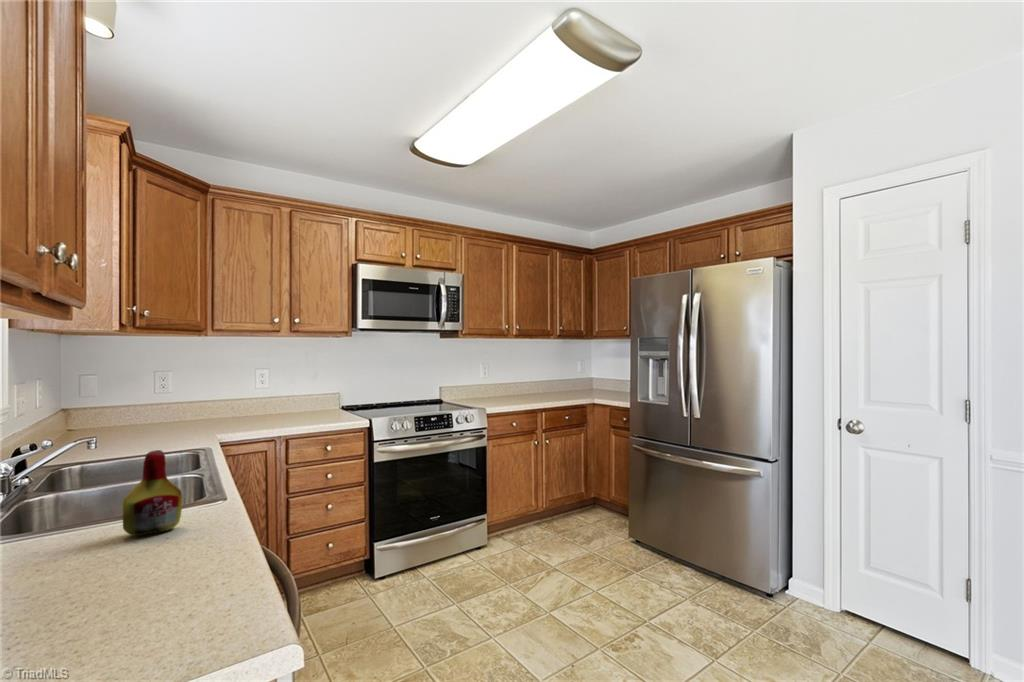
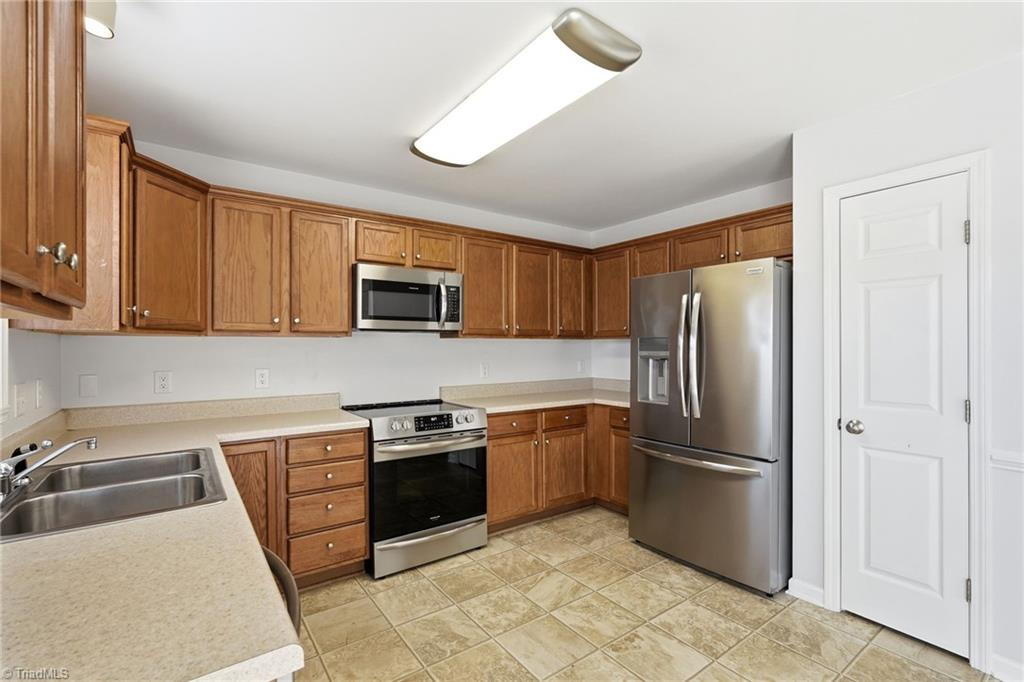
- bottle (153, 491)
